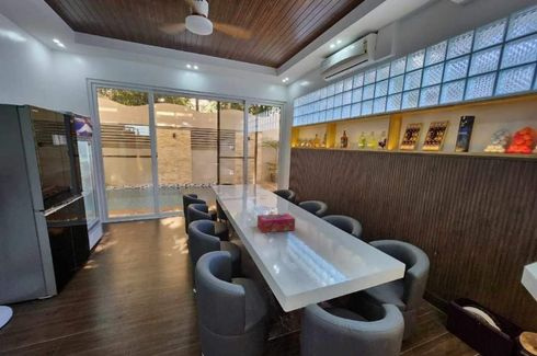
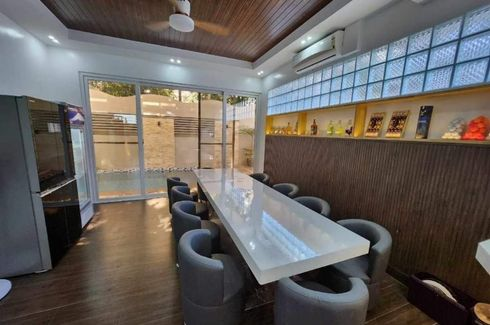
- tissue box (275, 222)
